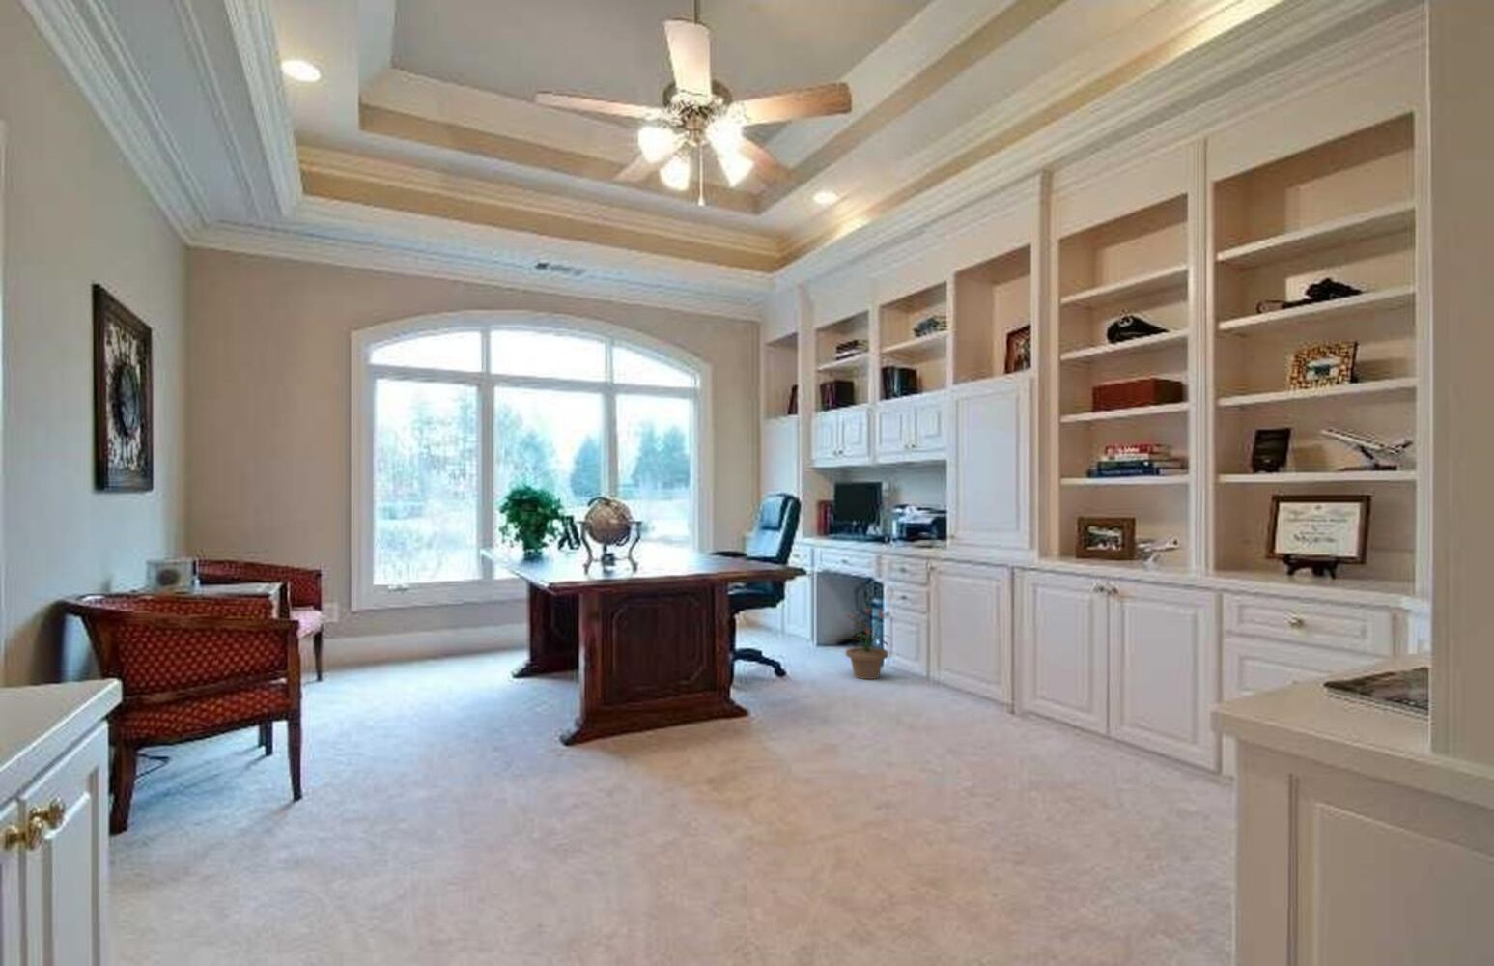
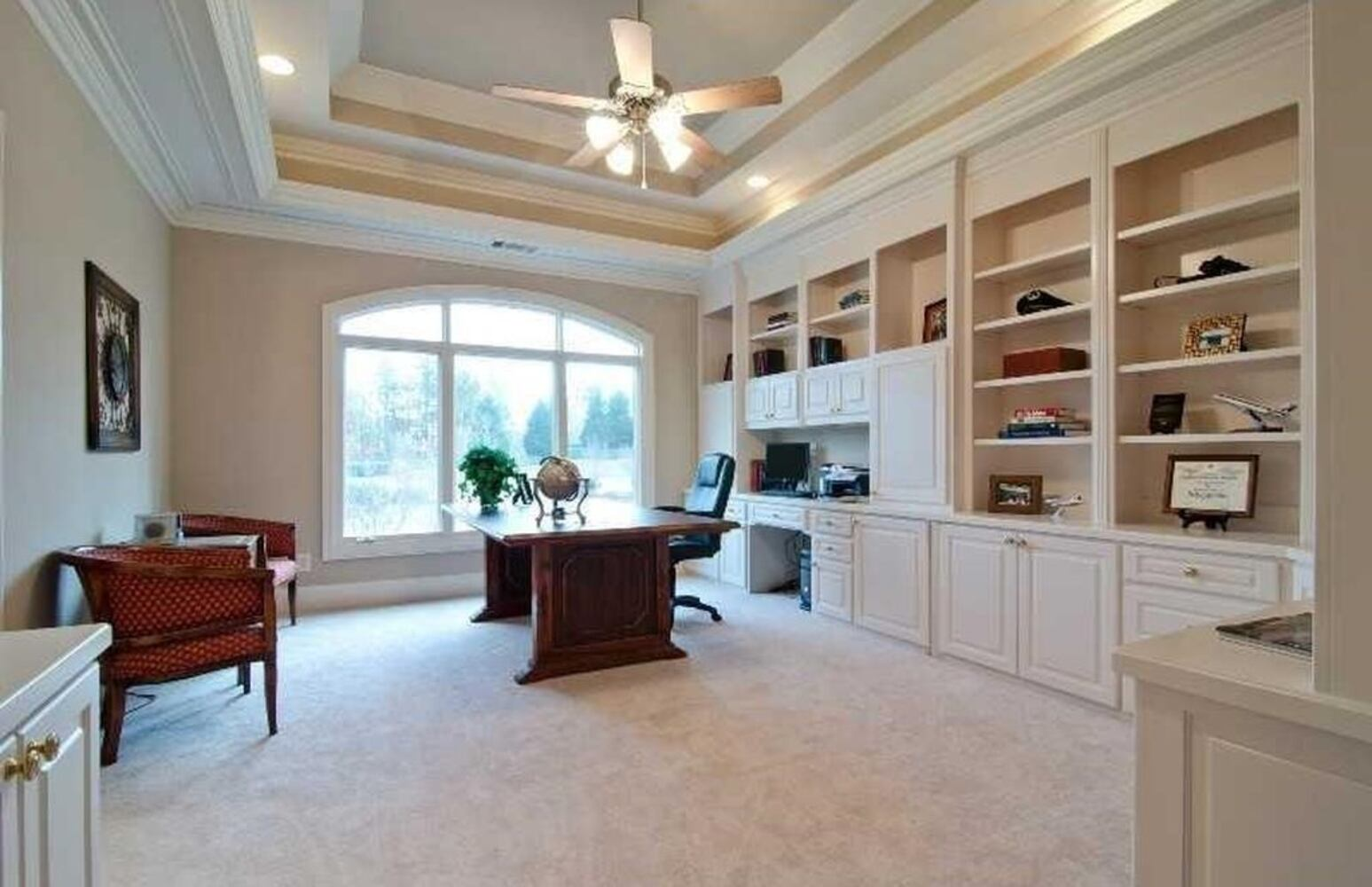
- potted plant (868, 641)
